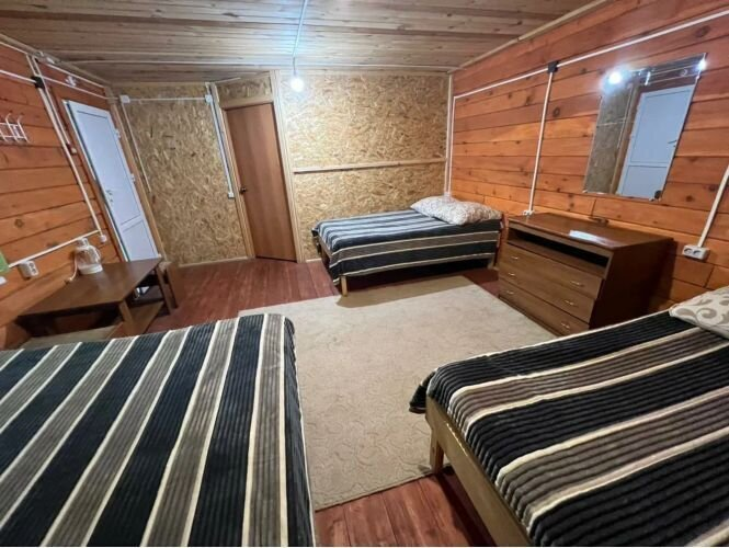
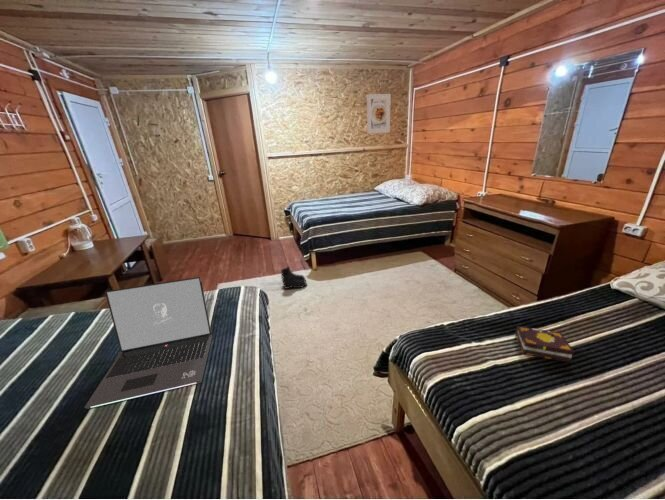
+ boots (293, 276)
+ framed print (378, 114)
+ book (542, 342)
+ laptop (150, 334)
